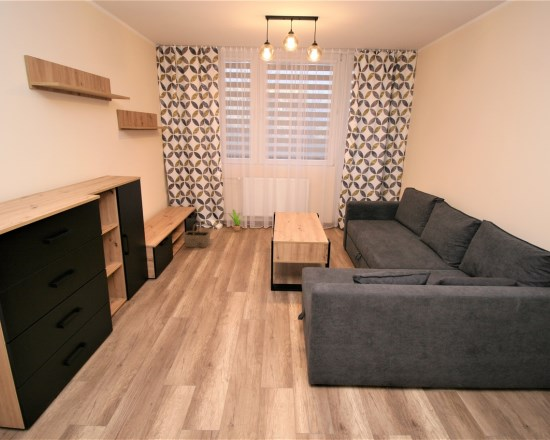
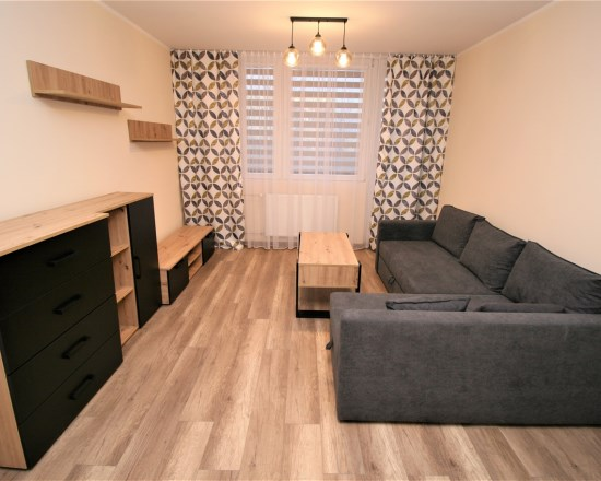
- basket (196, 234)
- potted plant (237, 220)
